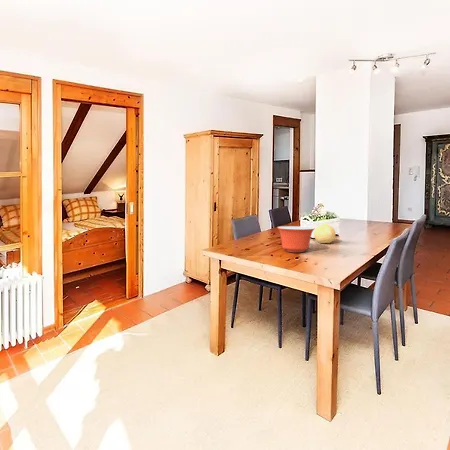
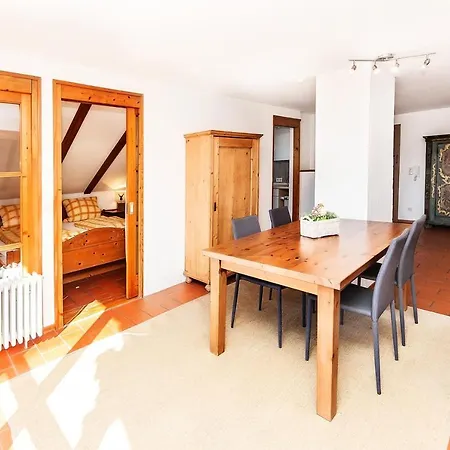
- decorative ball (324, 233)
- mixing bowl (295, 239)
